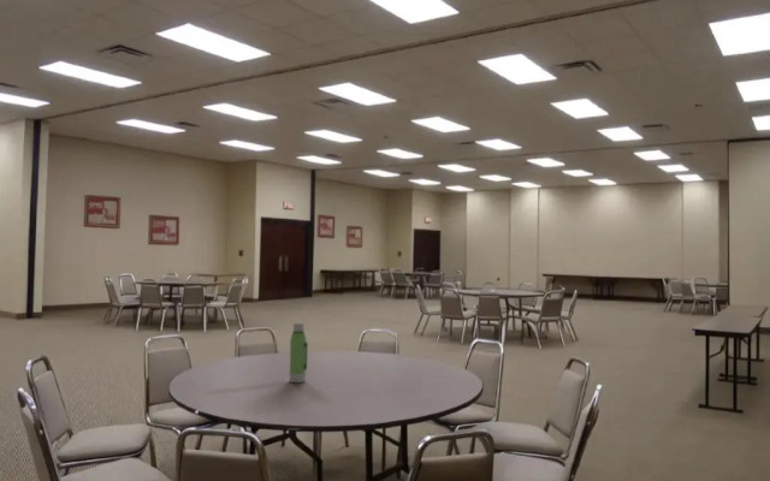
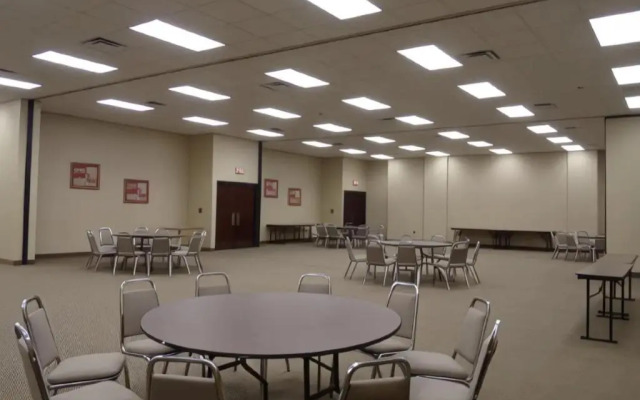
- water bottle (298, 351)
